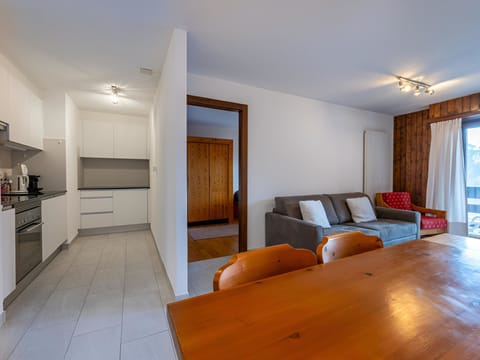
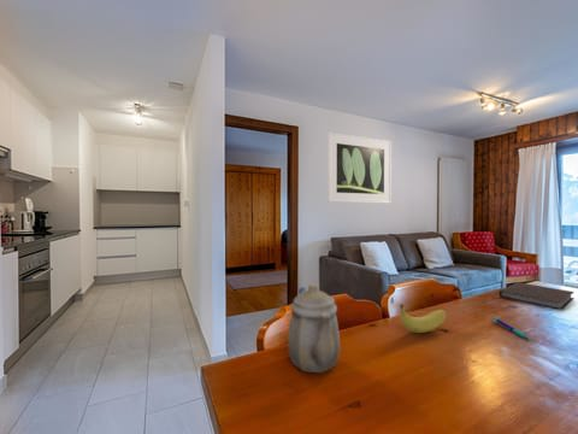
+ teapot (313, 322)
+ notebook (536, 293)
+ fruit (423, 316)
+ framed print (360, 170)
+ pen (509, 327)
